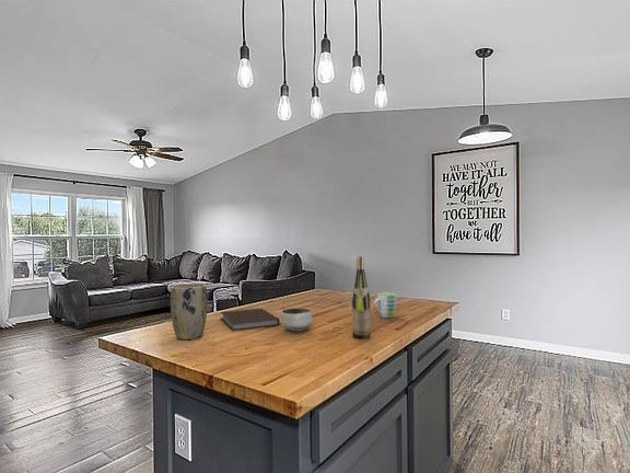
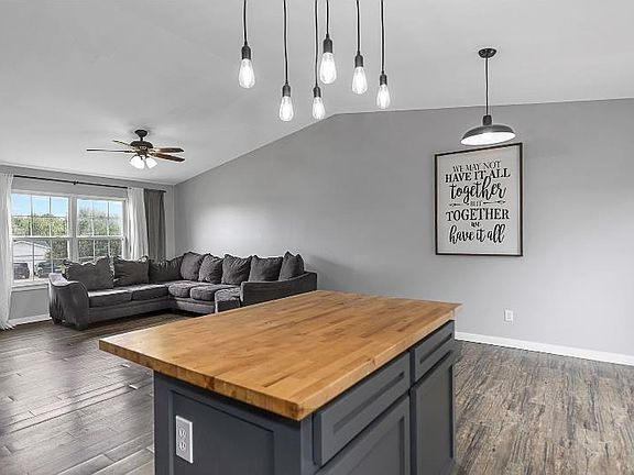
- mug (384, 304)
- notebook (248, 318)
- plant pot (189, 311)
- wine bottle (361, 296)
- bowl (296, 320)
